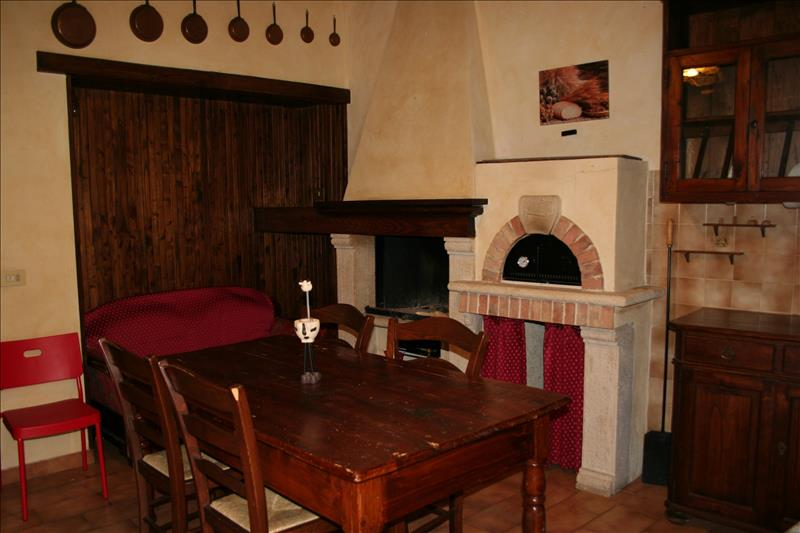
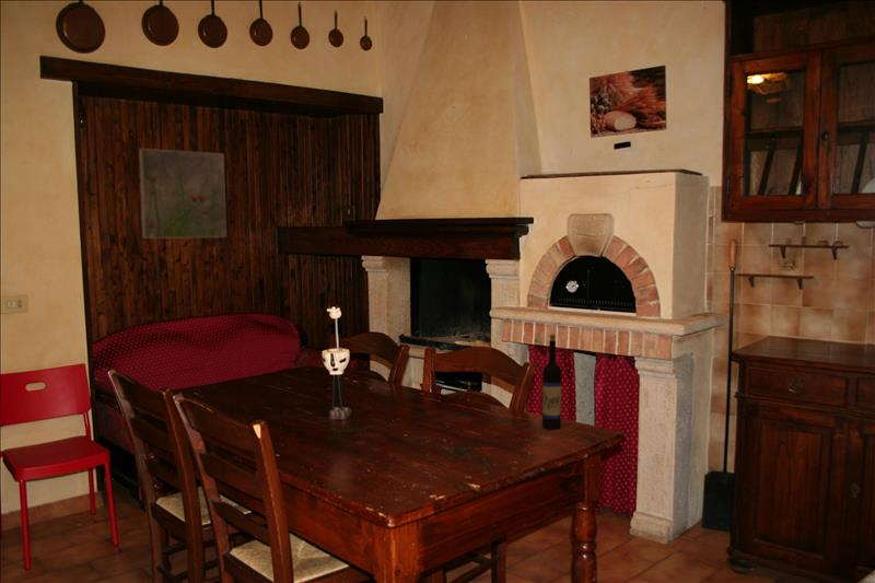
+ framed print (184, 195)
+ wine bottle (551, 381)
